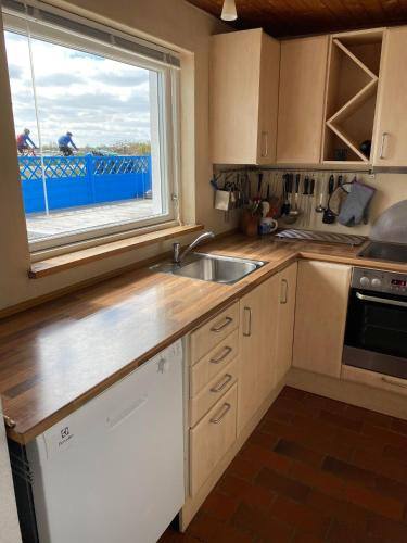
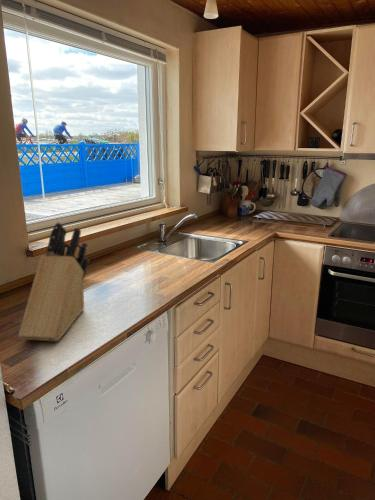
+ knife block (57, 275)
